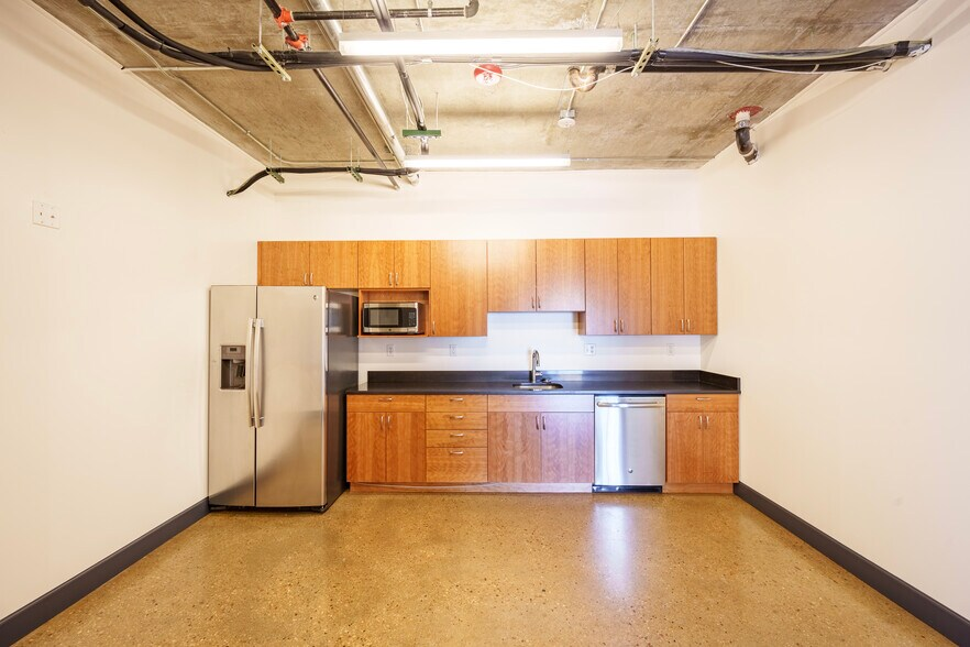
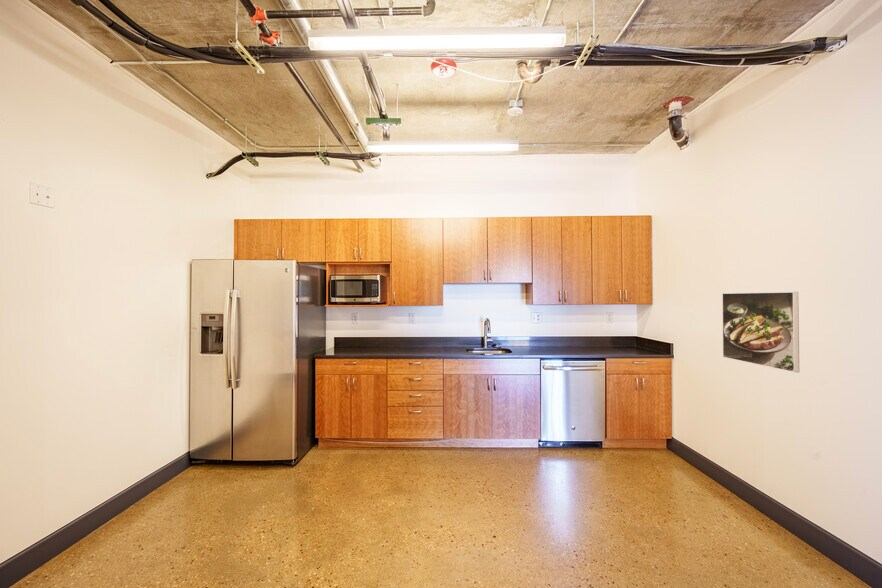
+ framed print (756, 328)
